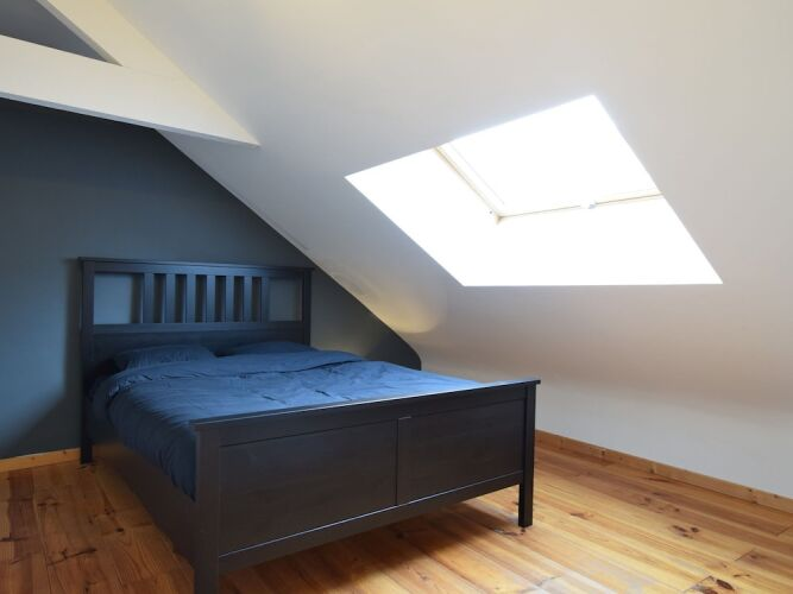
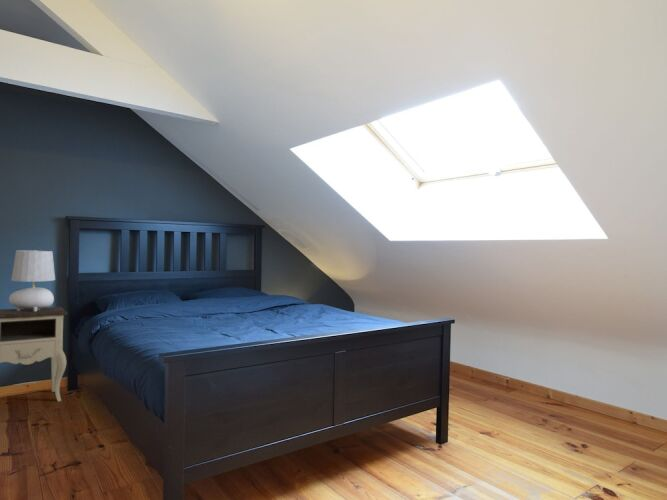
+ table lamp (32, 280)
+ nightstand (26, 355)
